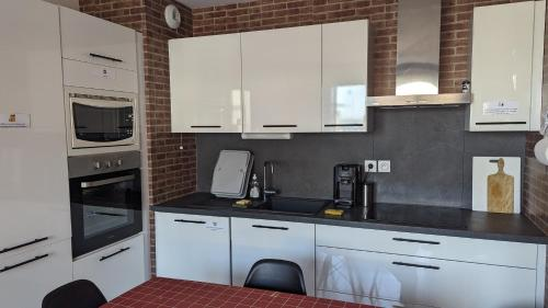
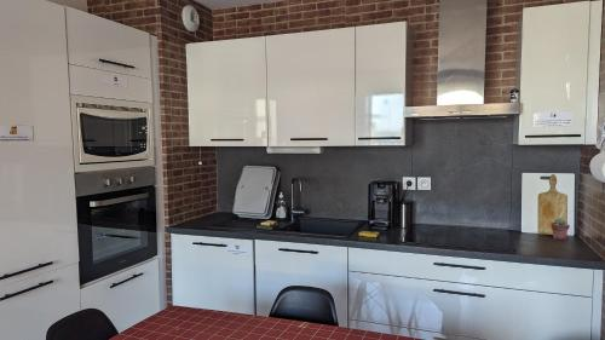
+ potted succulent (559, 227)
